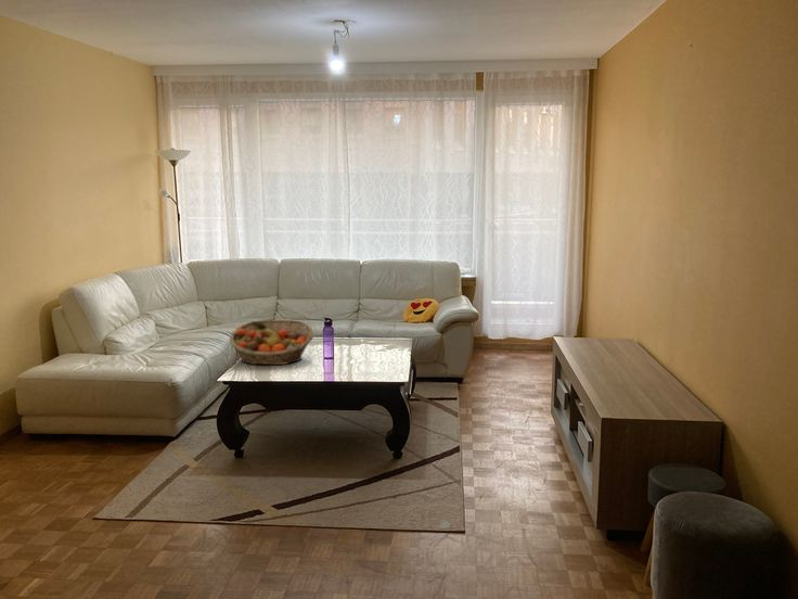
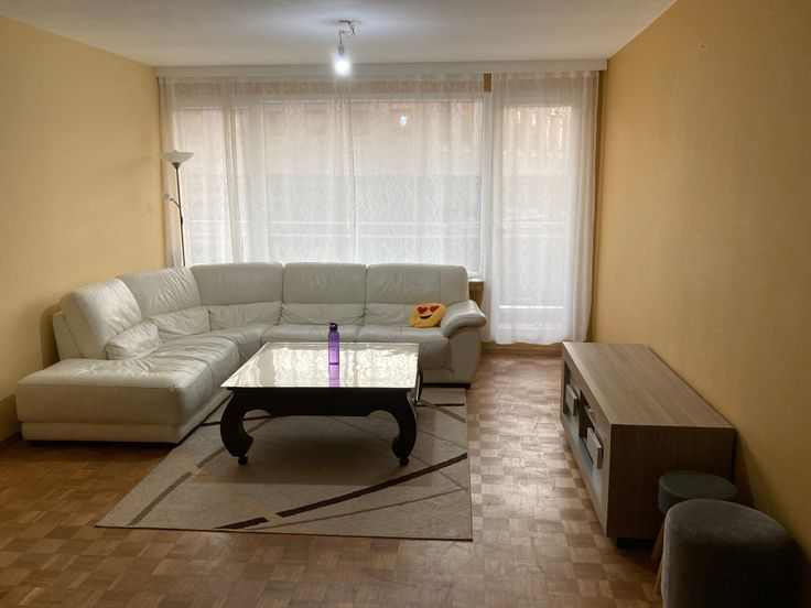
- fruit basket (272, 342)
